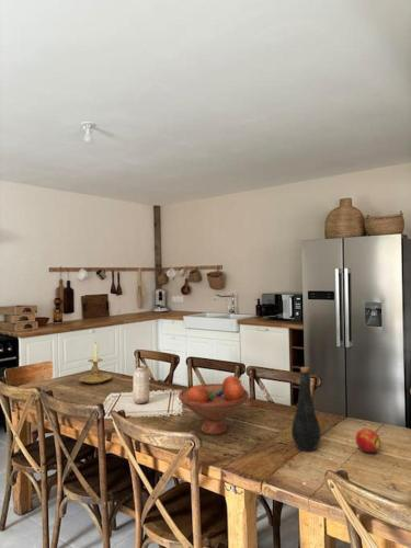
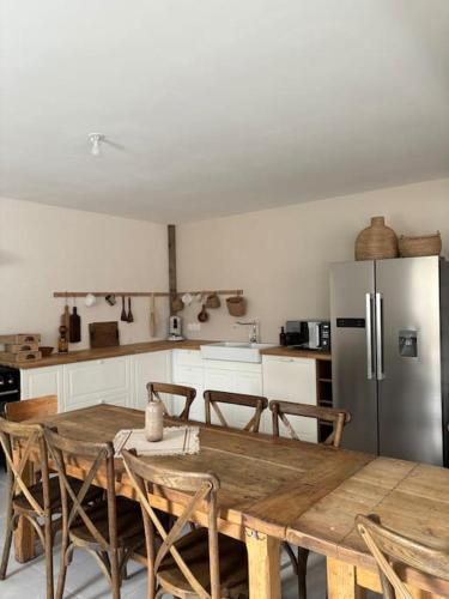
- bottle (305, 407)
- apple (367, 439)
- candle holder (95, 362)
- fruit bowl (213, 404)
